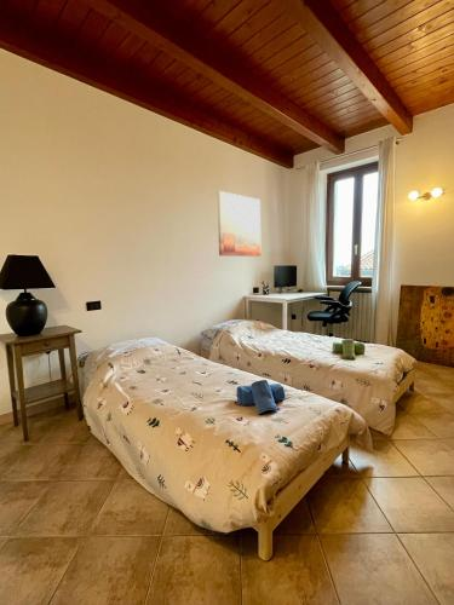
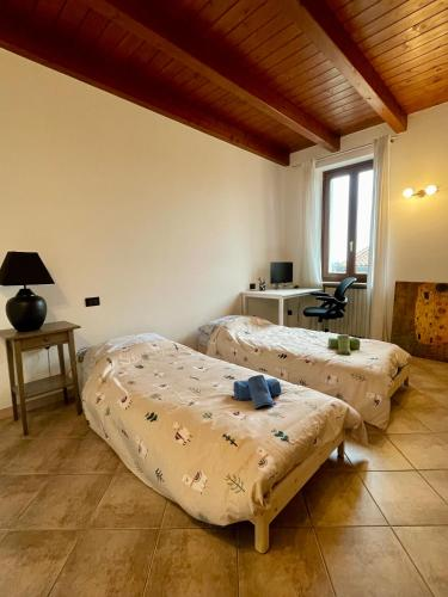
- wall art (240, 226)
